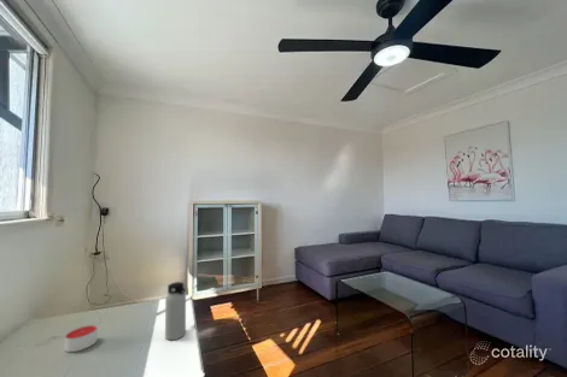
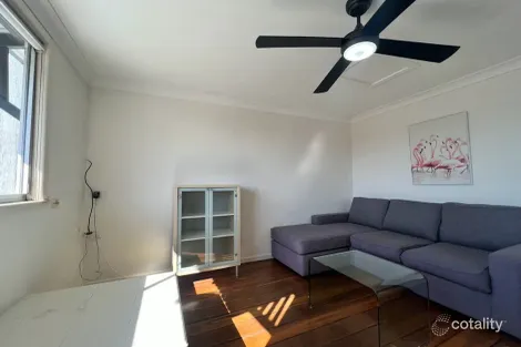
- water bottle (175, 308)
- candle (81, 337)
